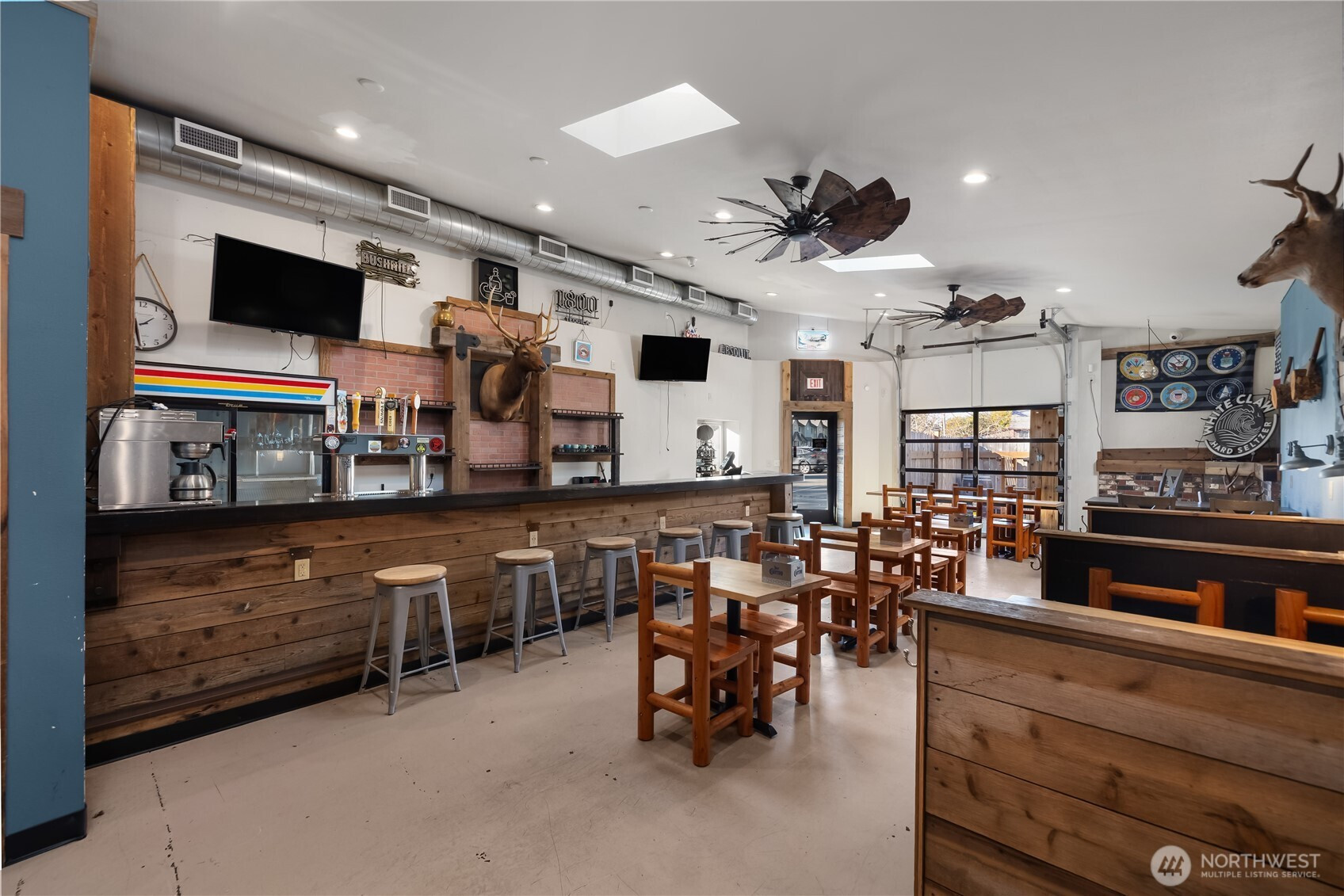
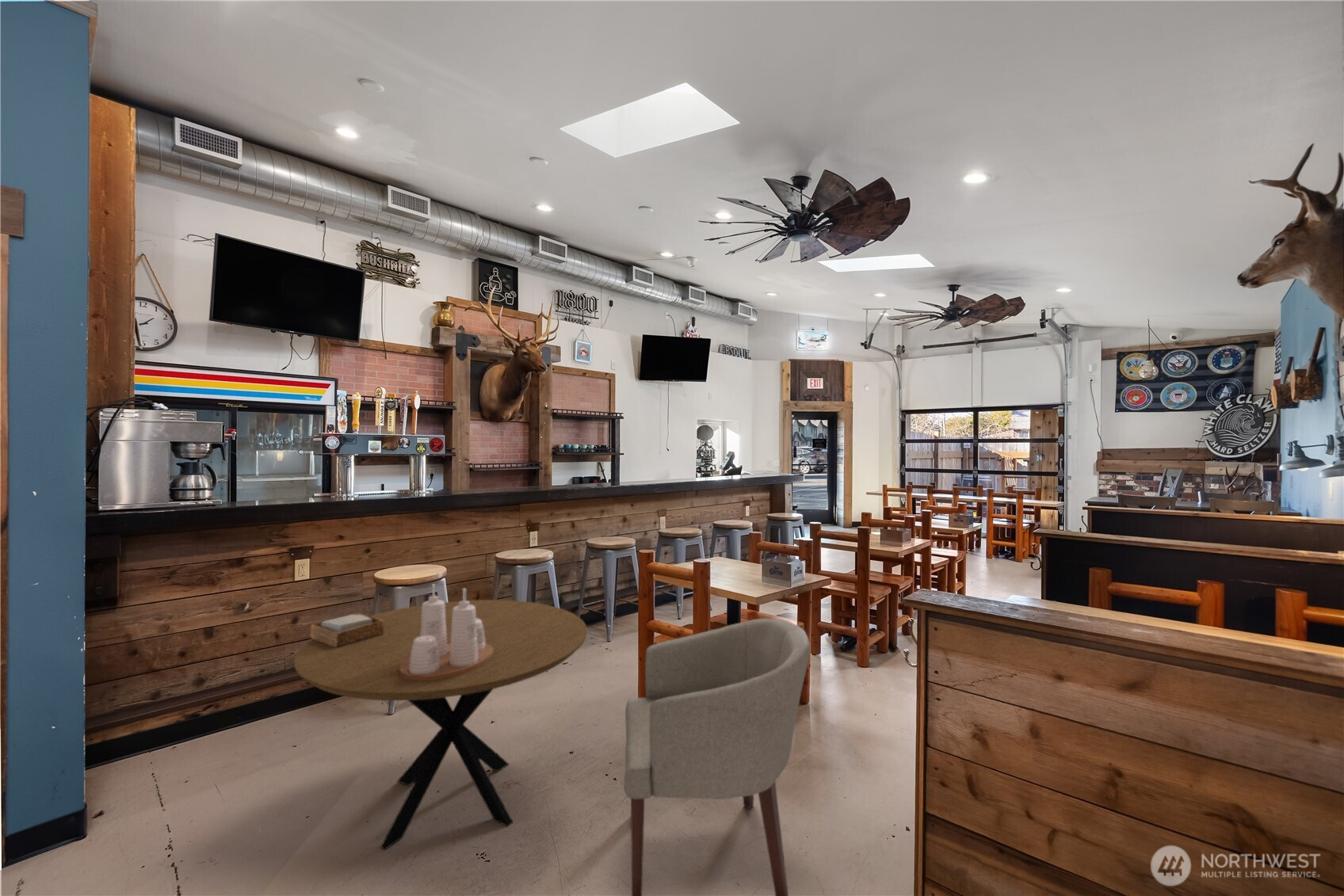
+ chair (715, 741)
+ napkin holder (348, 627)
+ dining table (452, 718)
+ condiment set (445, 624)
